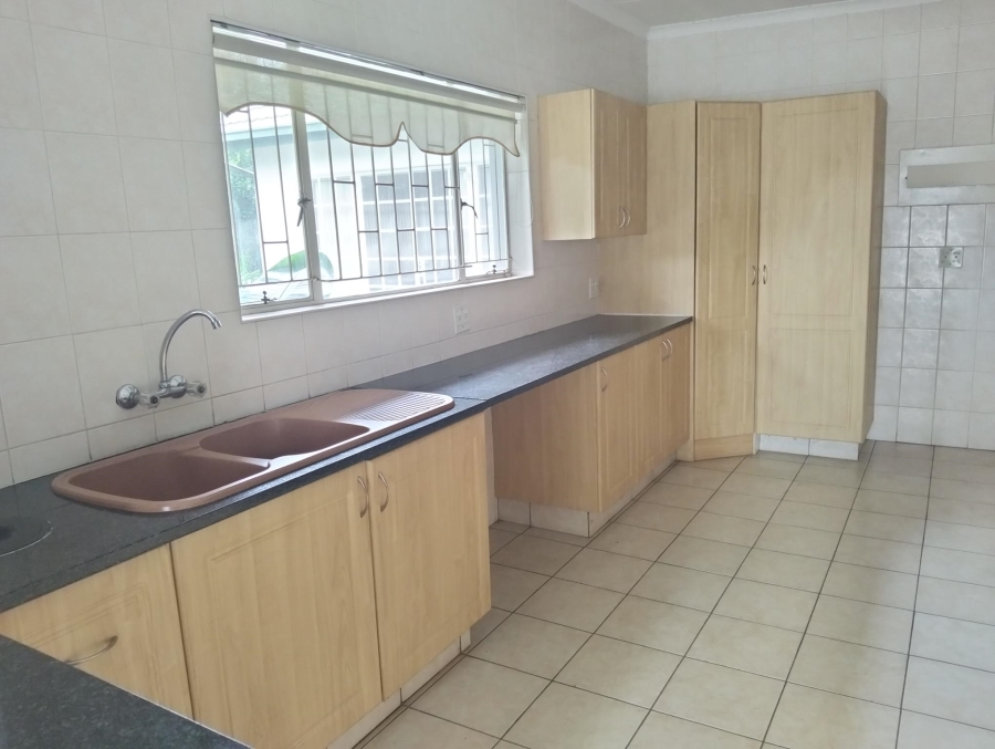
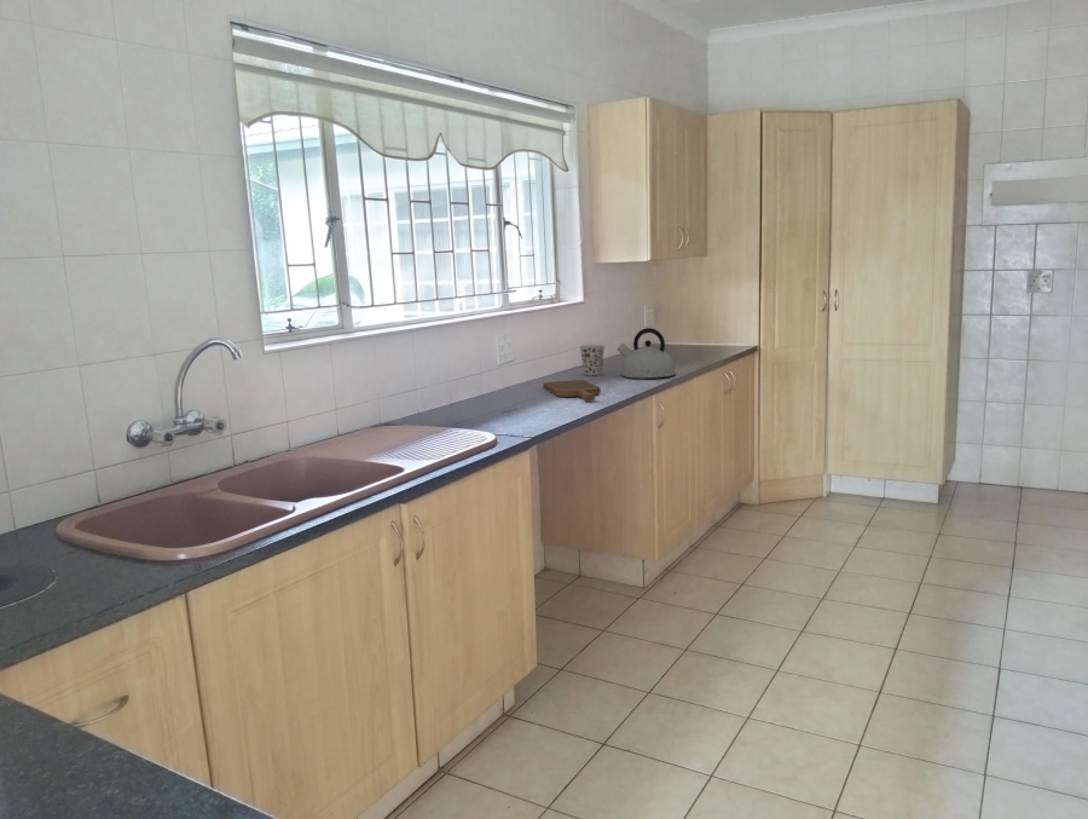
+ cutting board (575, 390)
+ kettle (646, 351)
+ cup (592, 359)
